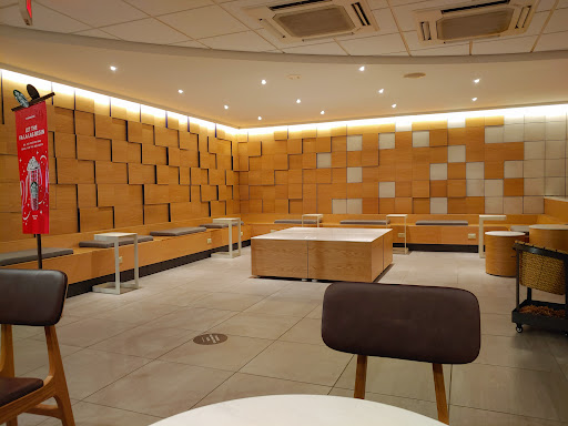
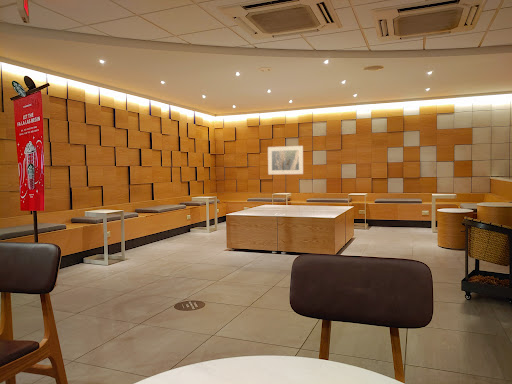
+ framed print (285, 160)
